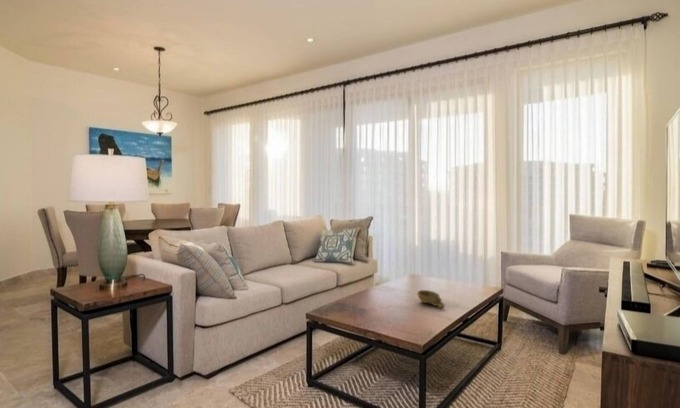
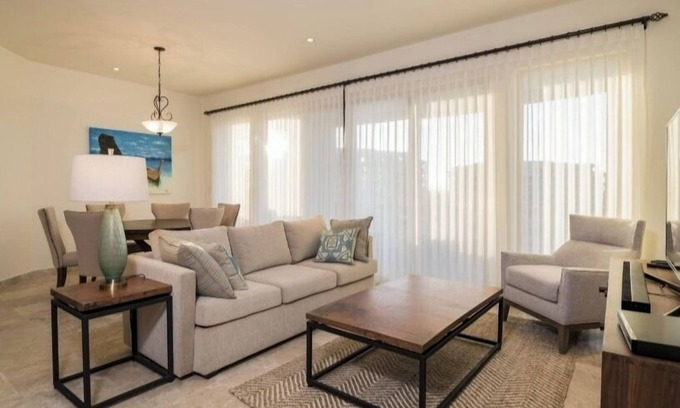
- decorative bowl (432, 298)
